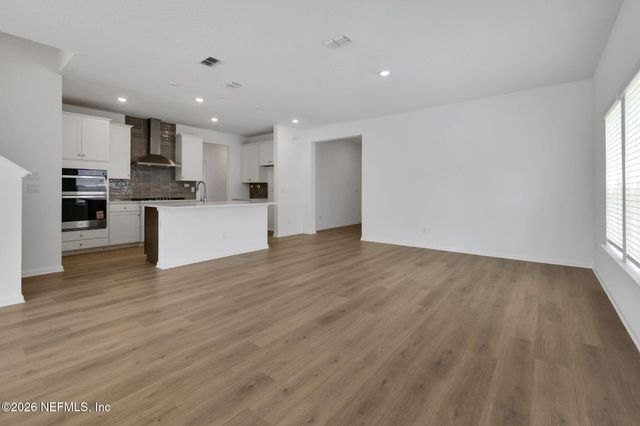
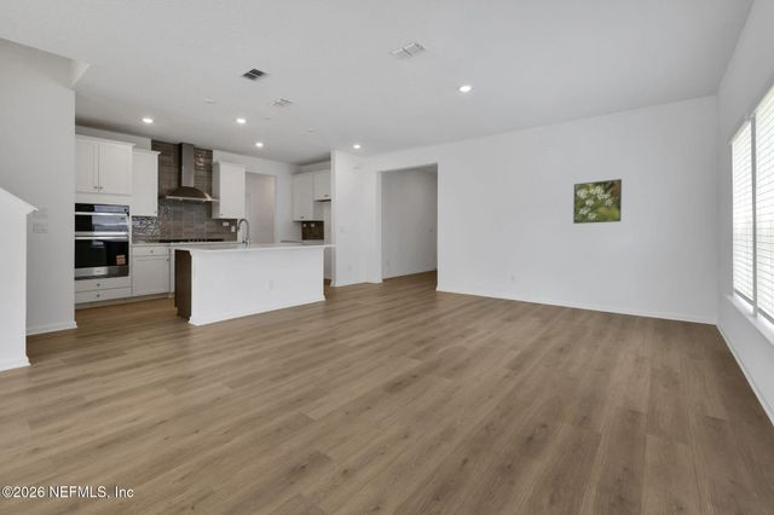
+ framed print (596, 202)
